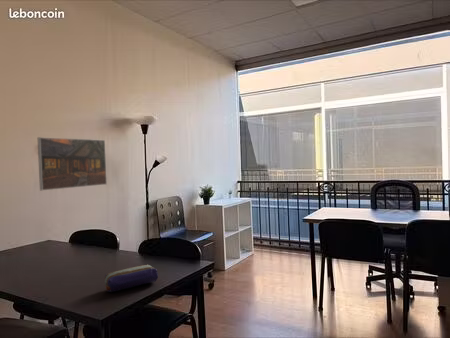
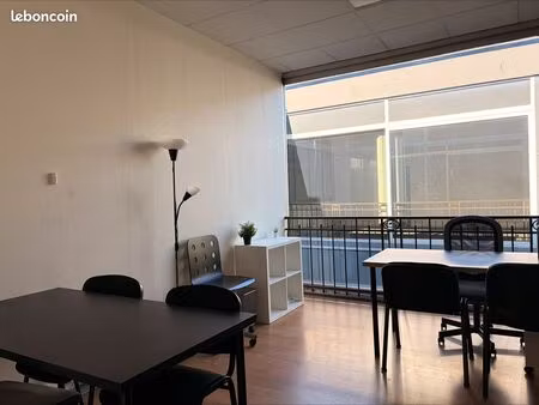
- pencil case (132, 277)
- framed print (75, 163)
